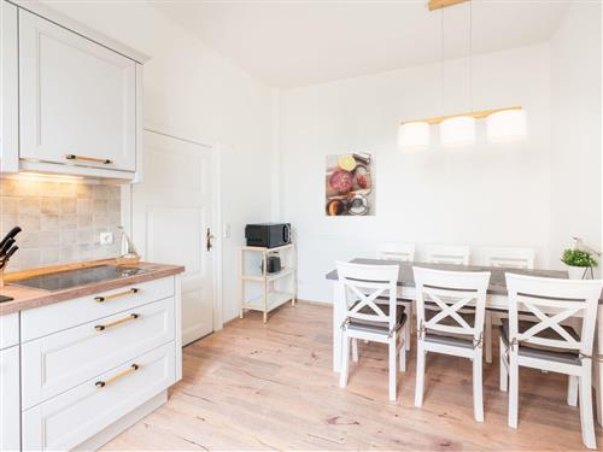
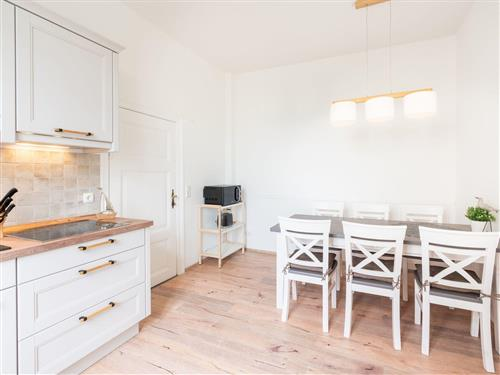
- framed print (350, 184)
